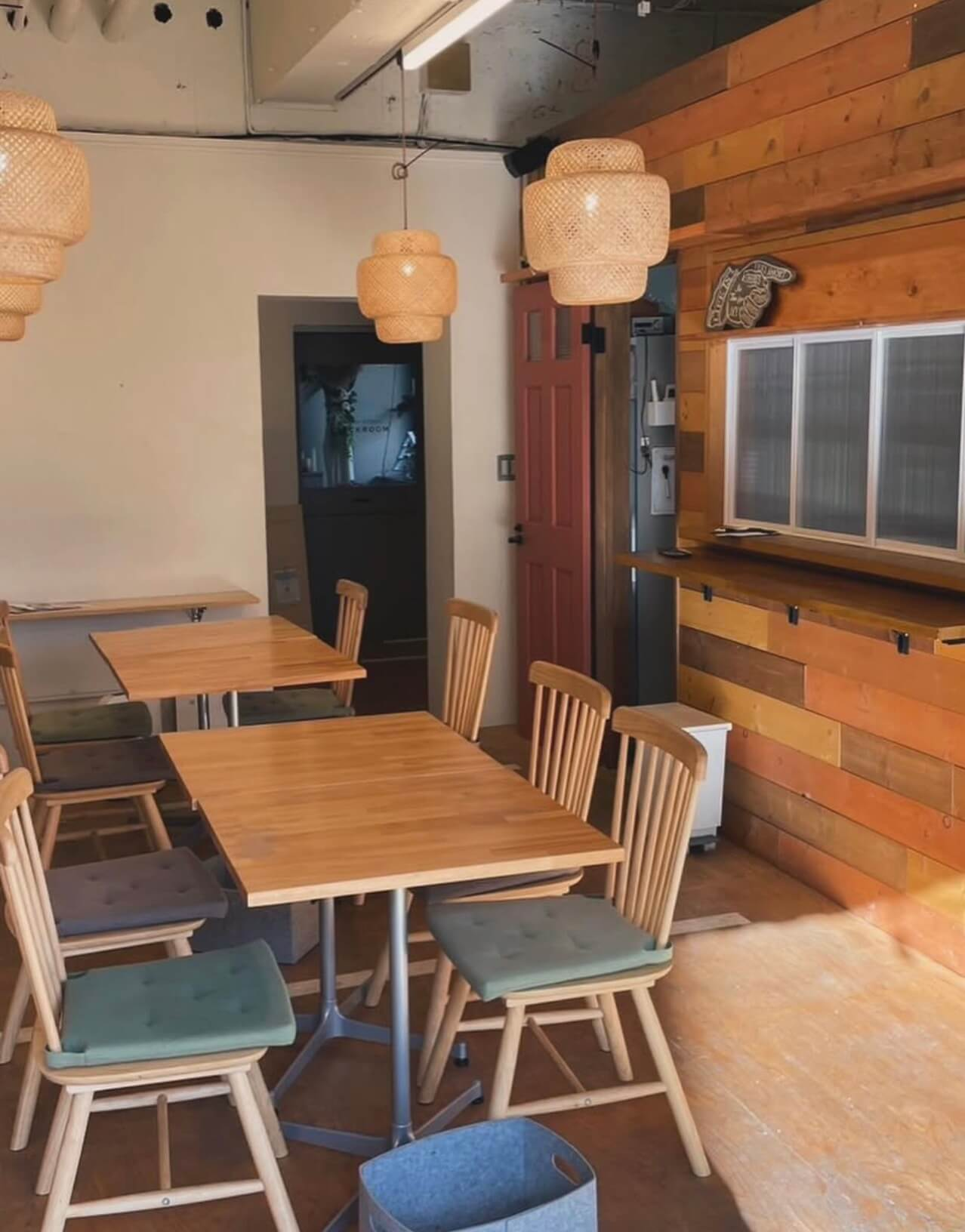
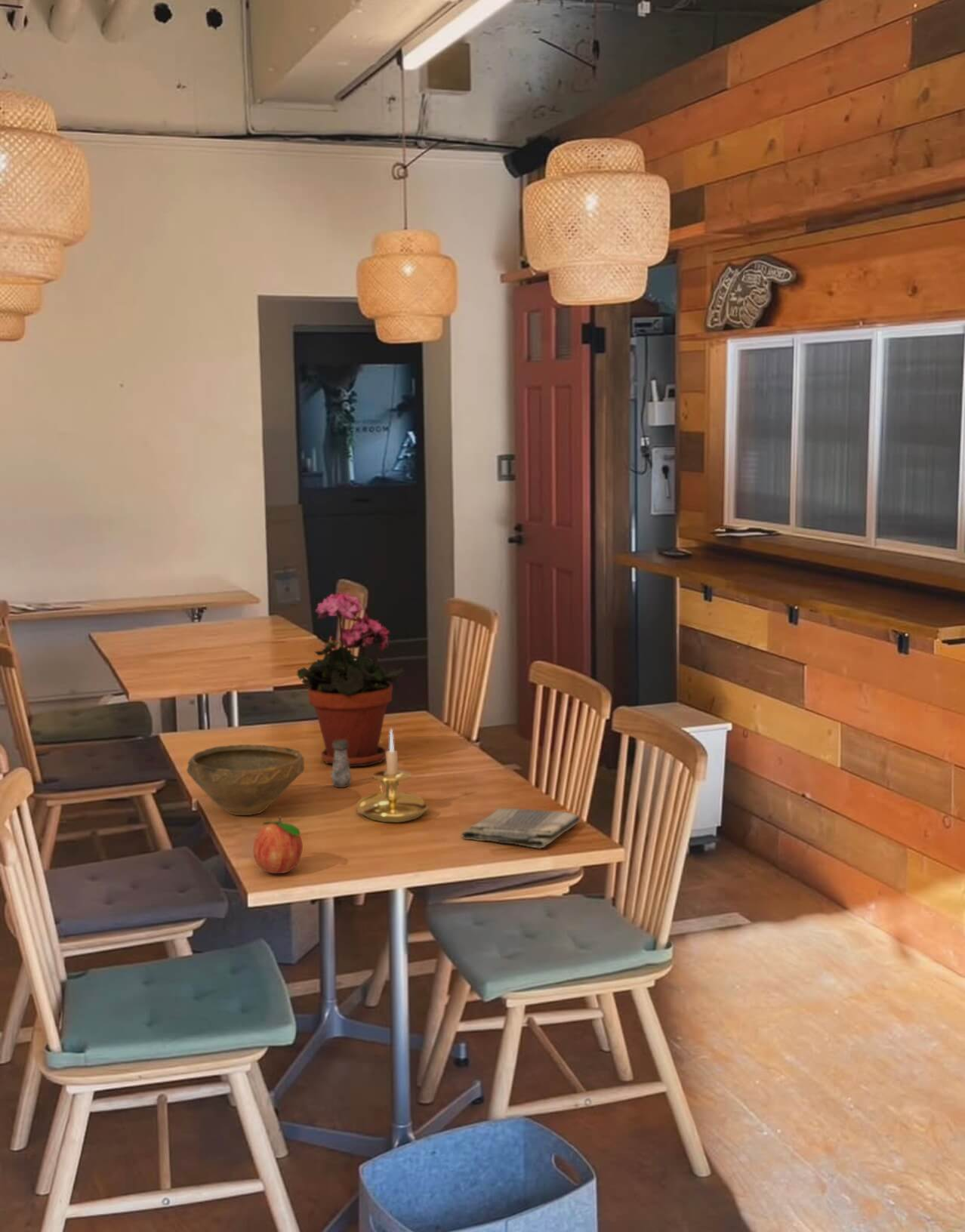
+ fruit (277, 843)
+ salt shaker (341, 762)
+ potted plant (350, 676)
+ bowl (247, 783)
+ dish towel (521, 824)
+ candle holder (390, 769)
